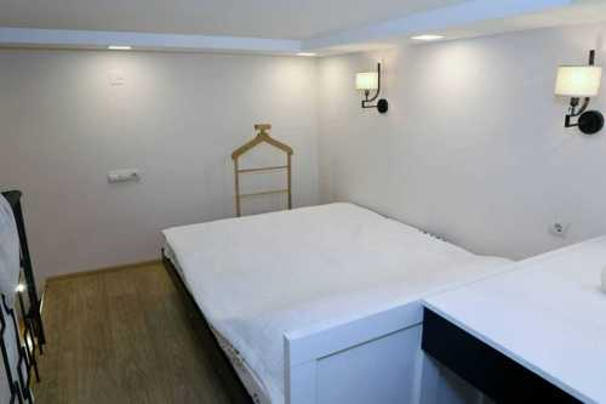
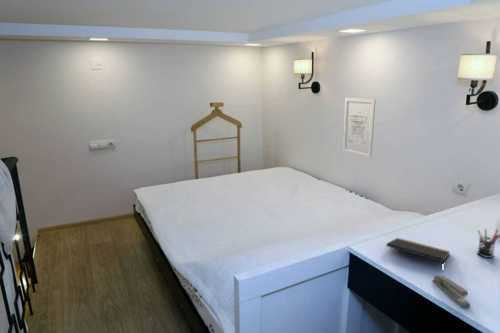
+ stapler (451, 287)
+ notepad (418, 248)
+ pen holder (487, 241)
+ wall art (357, 127)
